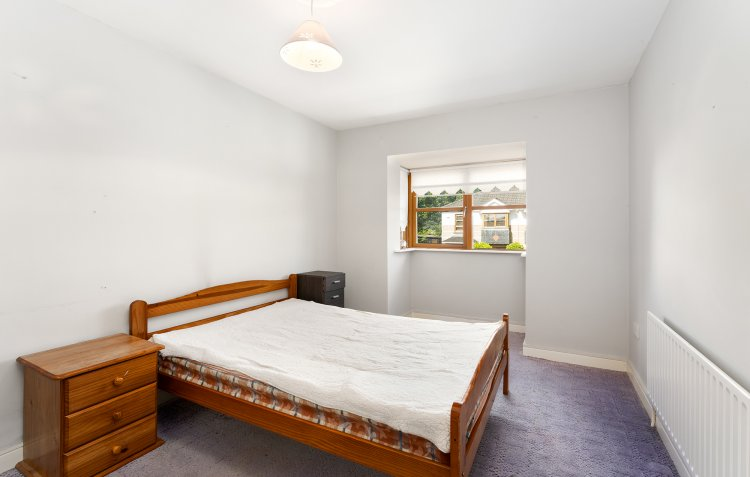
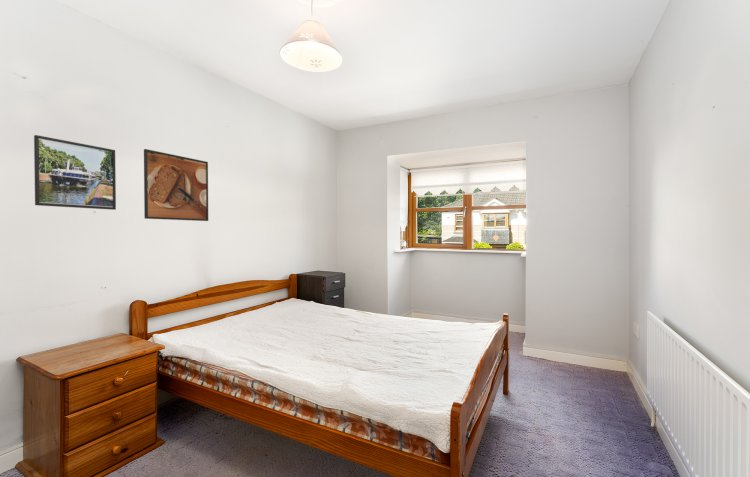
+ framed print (78, 175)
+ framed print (178, 187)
